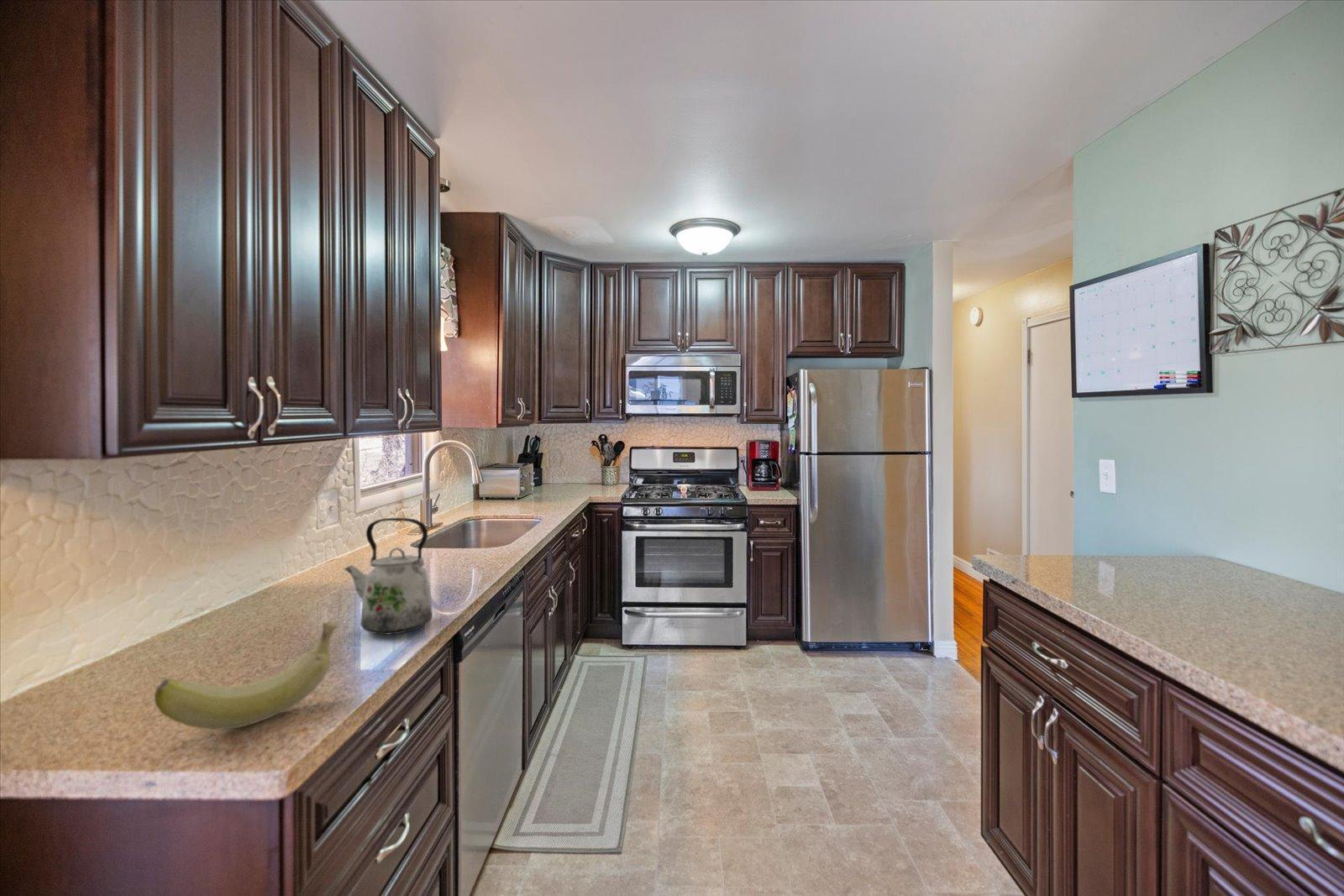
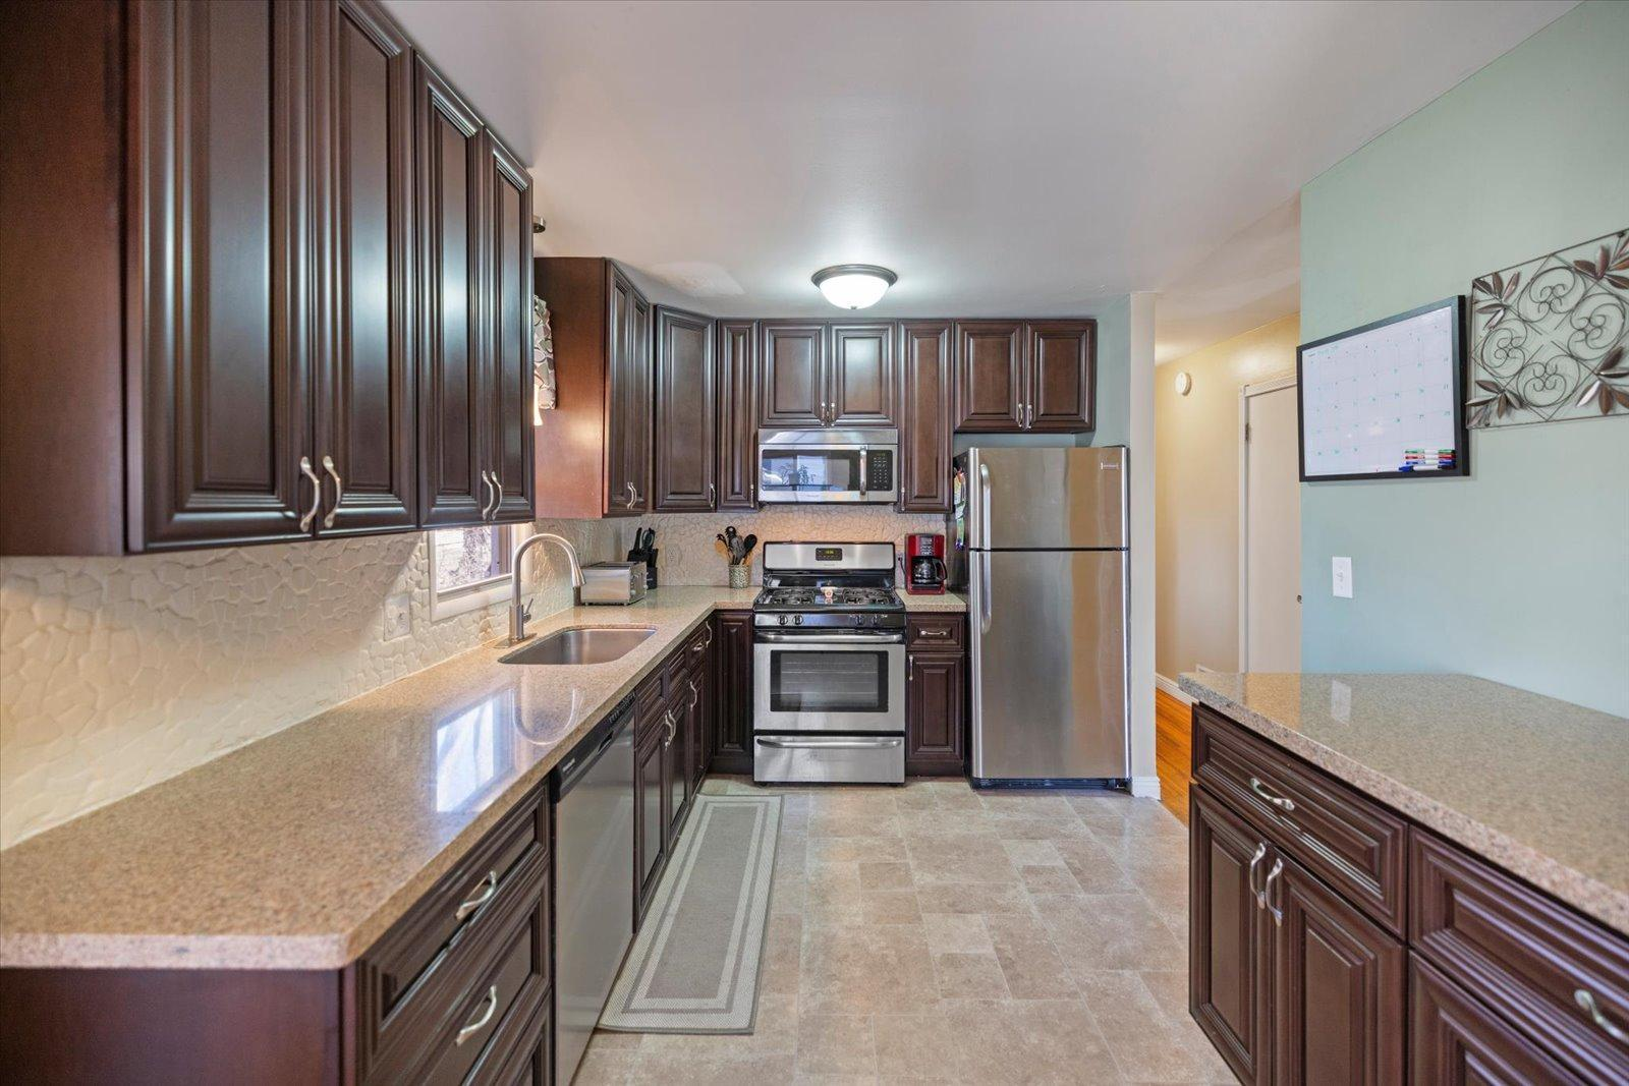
- banana (256, 682)
- kettle (386, 573)
